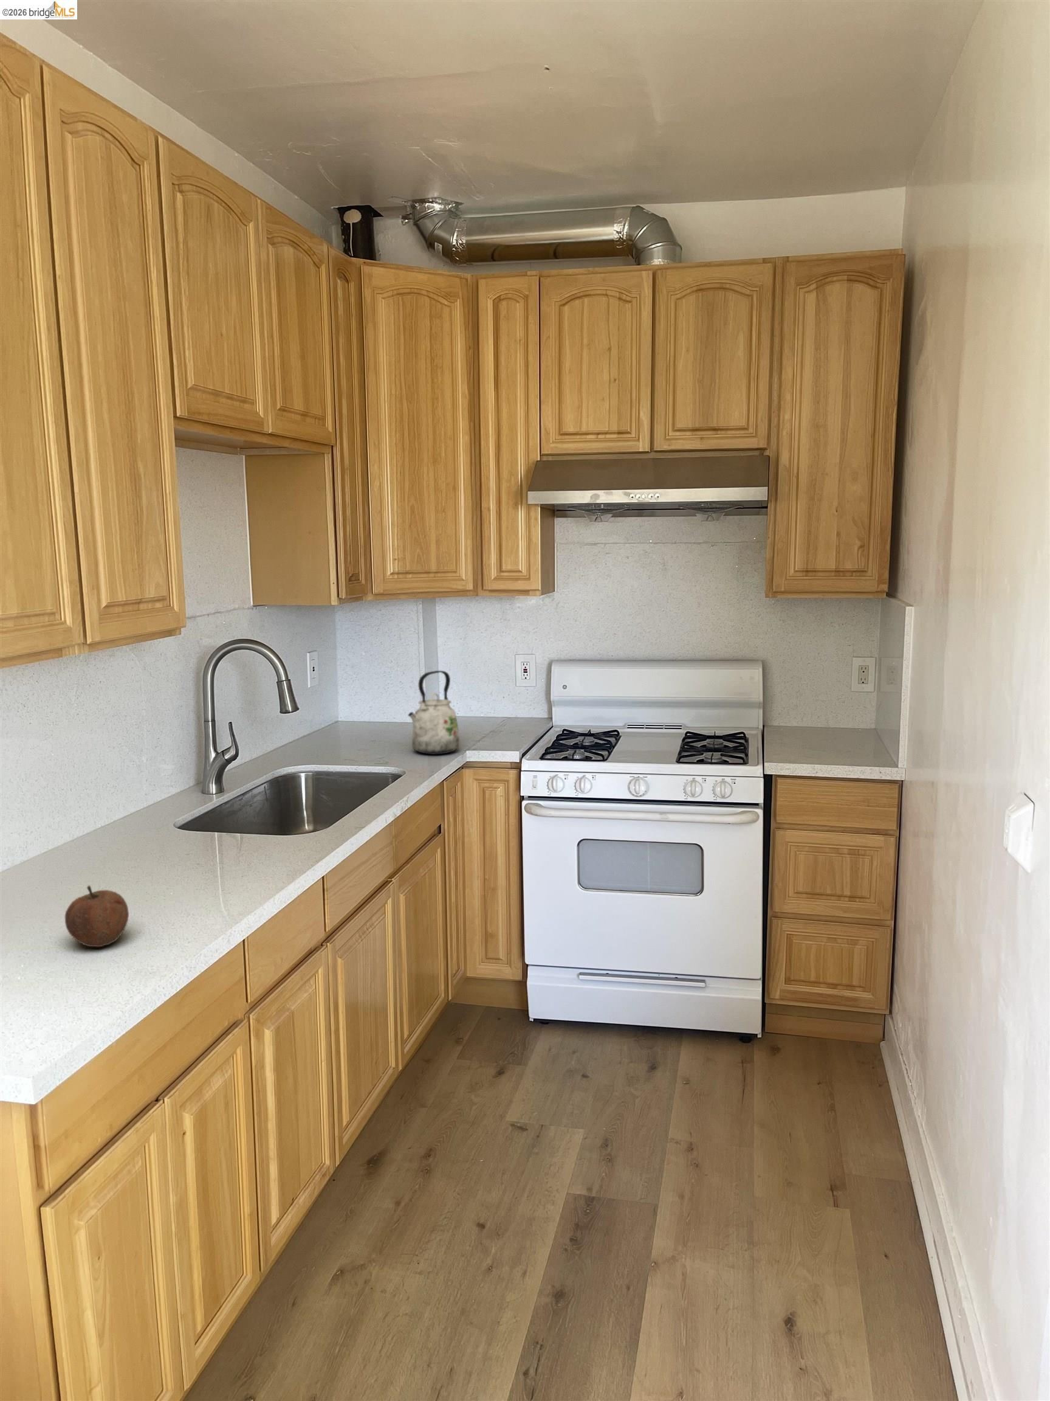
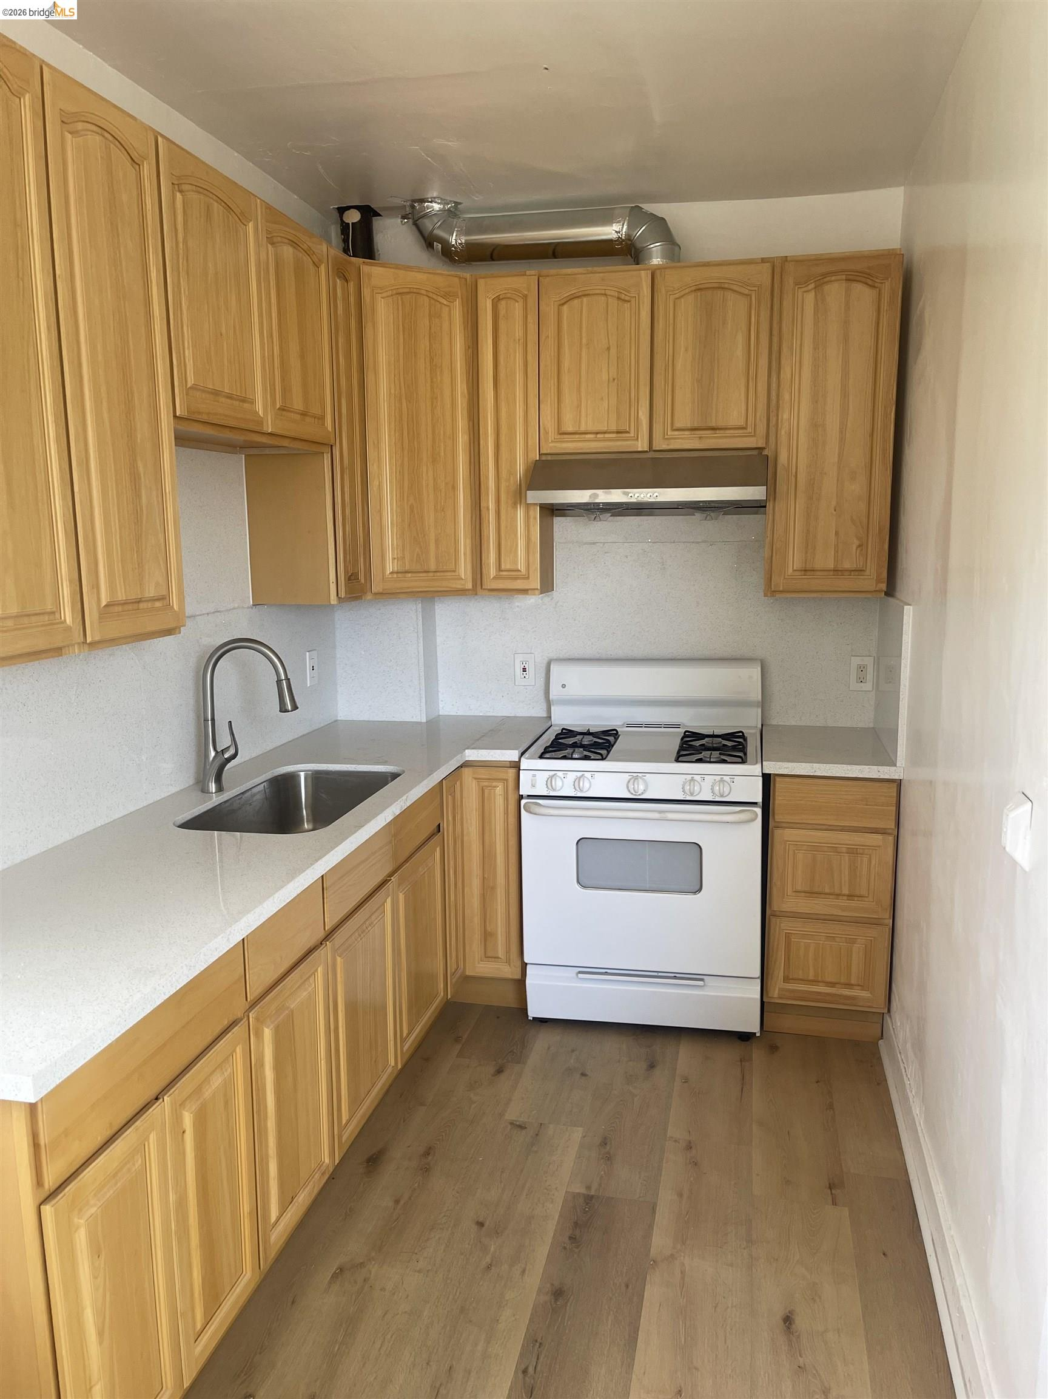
- fruit (97, 913)
- kettle (429, 713)
